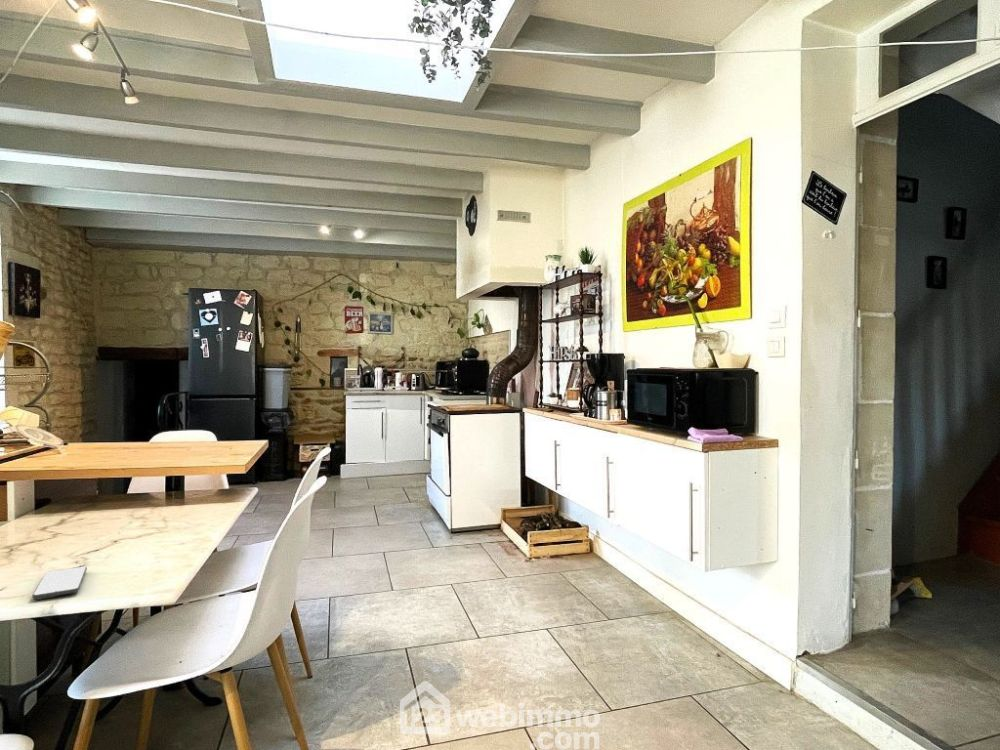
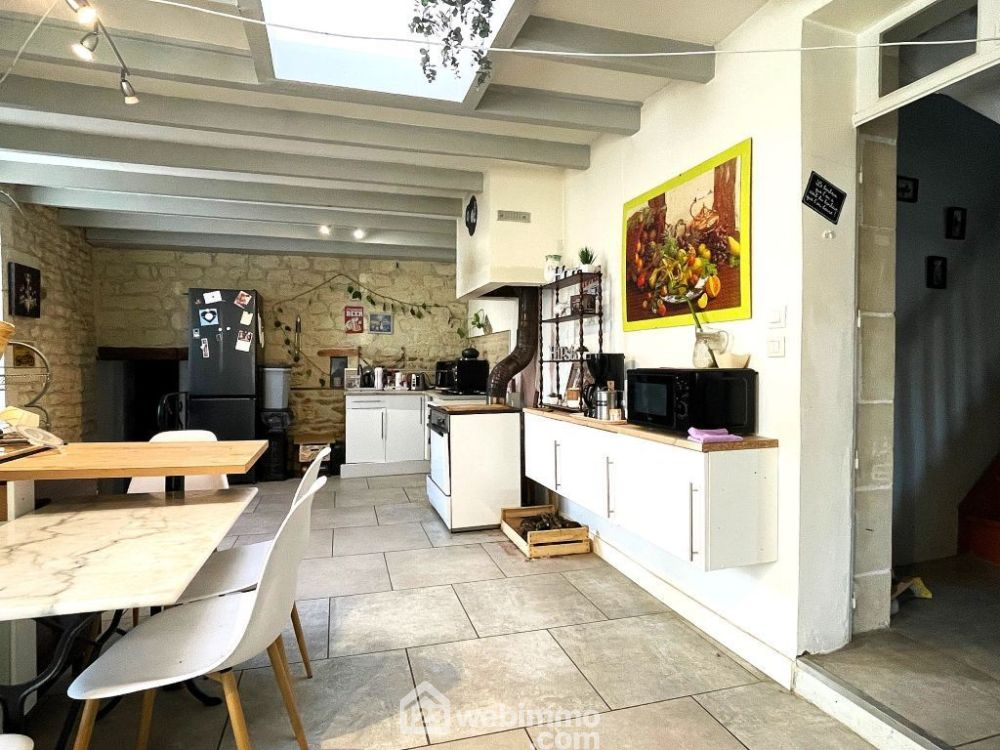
- smartphone (61, 581)
